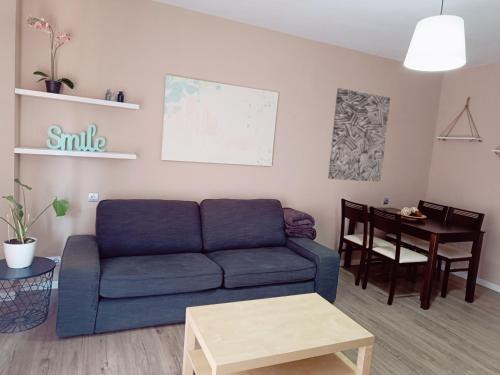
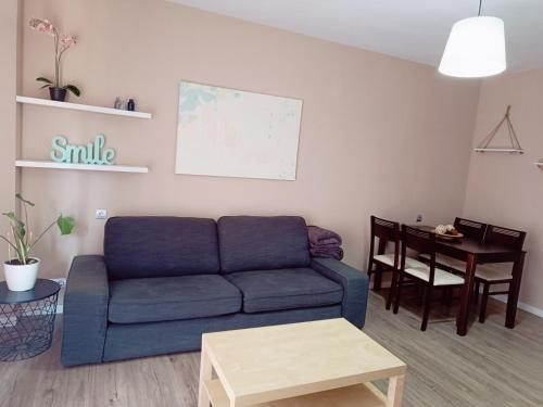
- wall art (359, 137)
